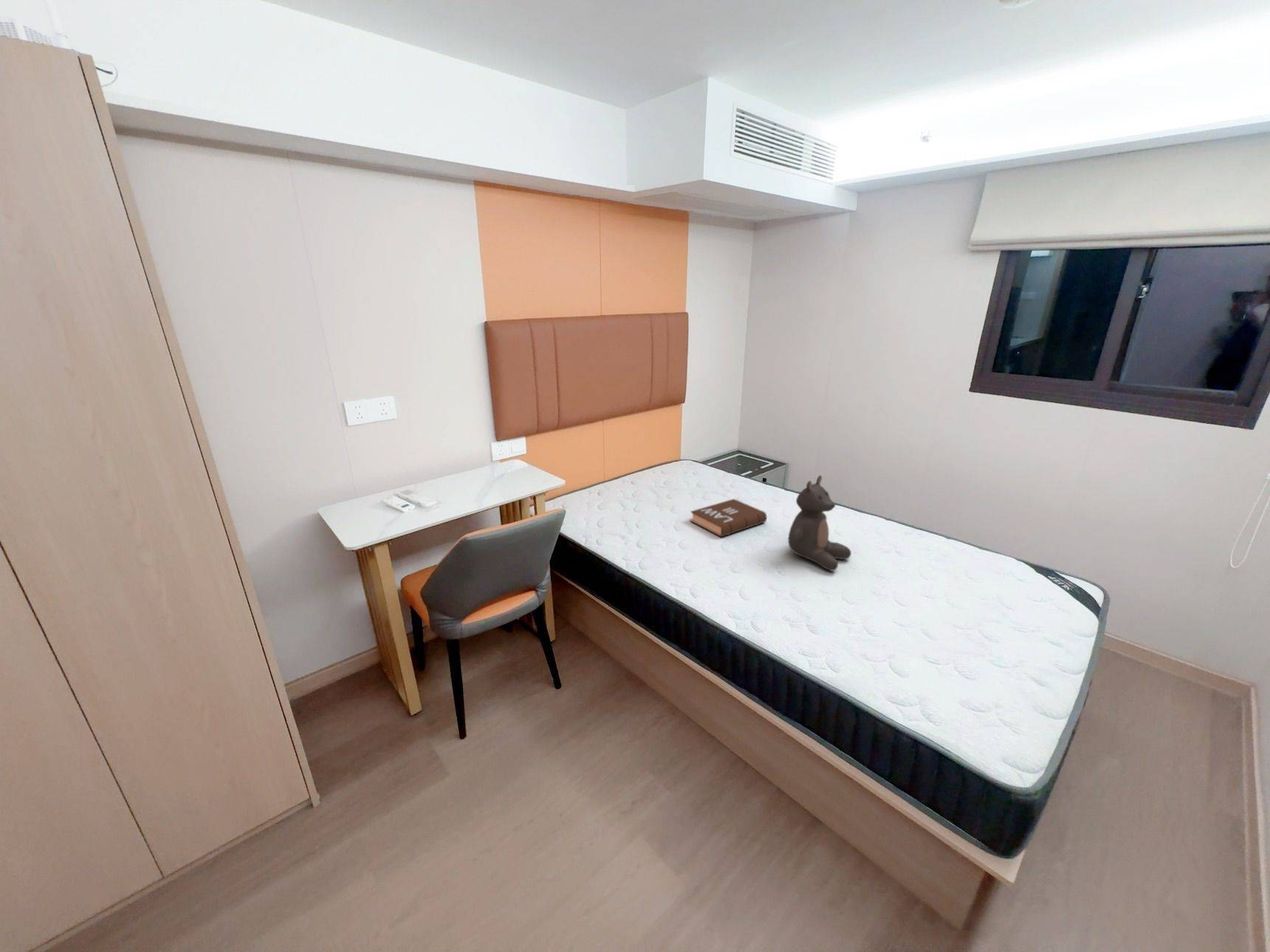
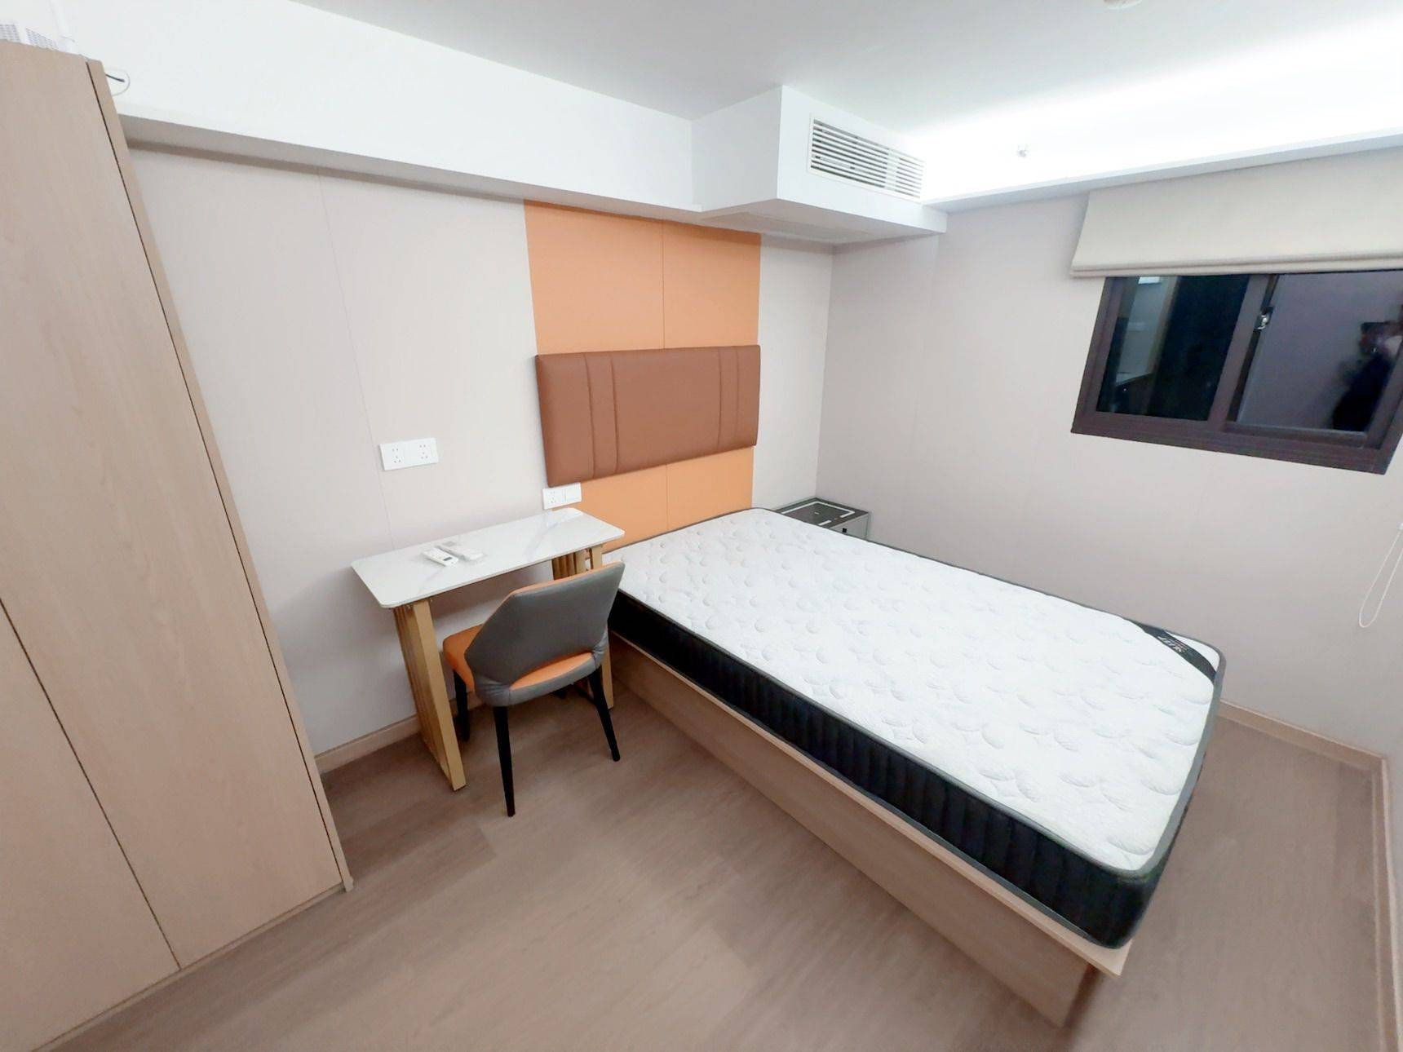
- book (728, 517)
- teddy bear (822, 520)
